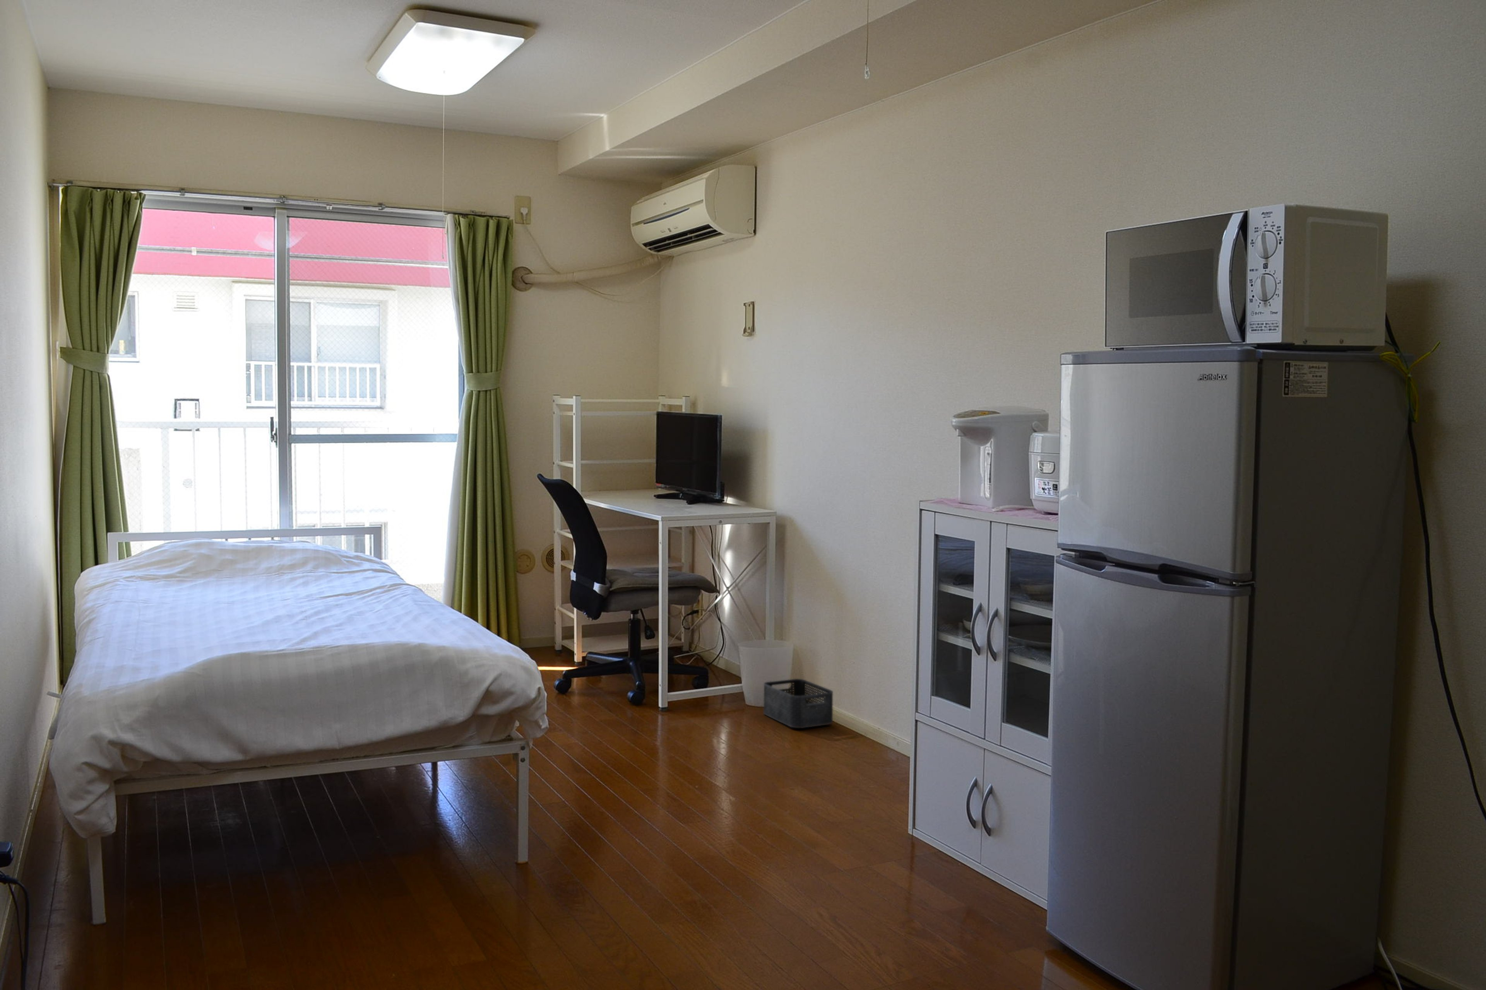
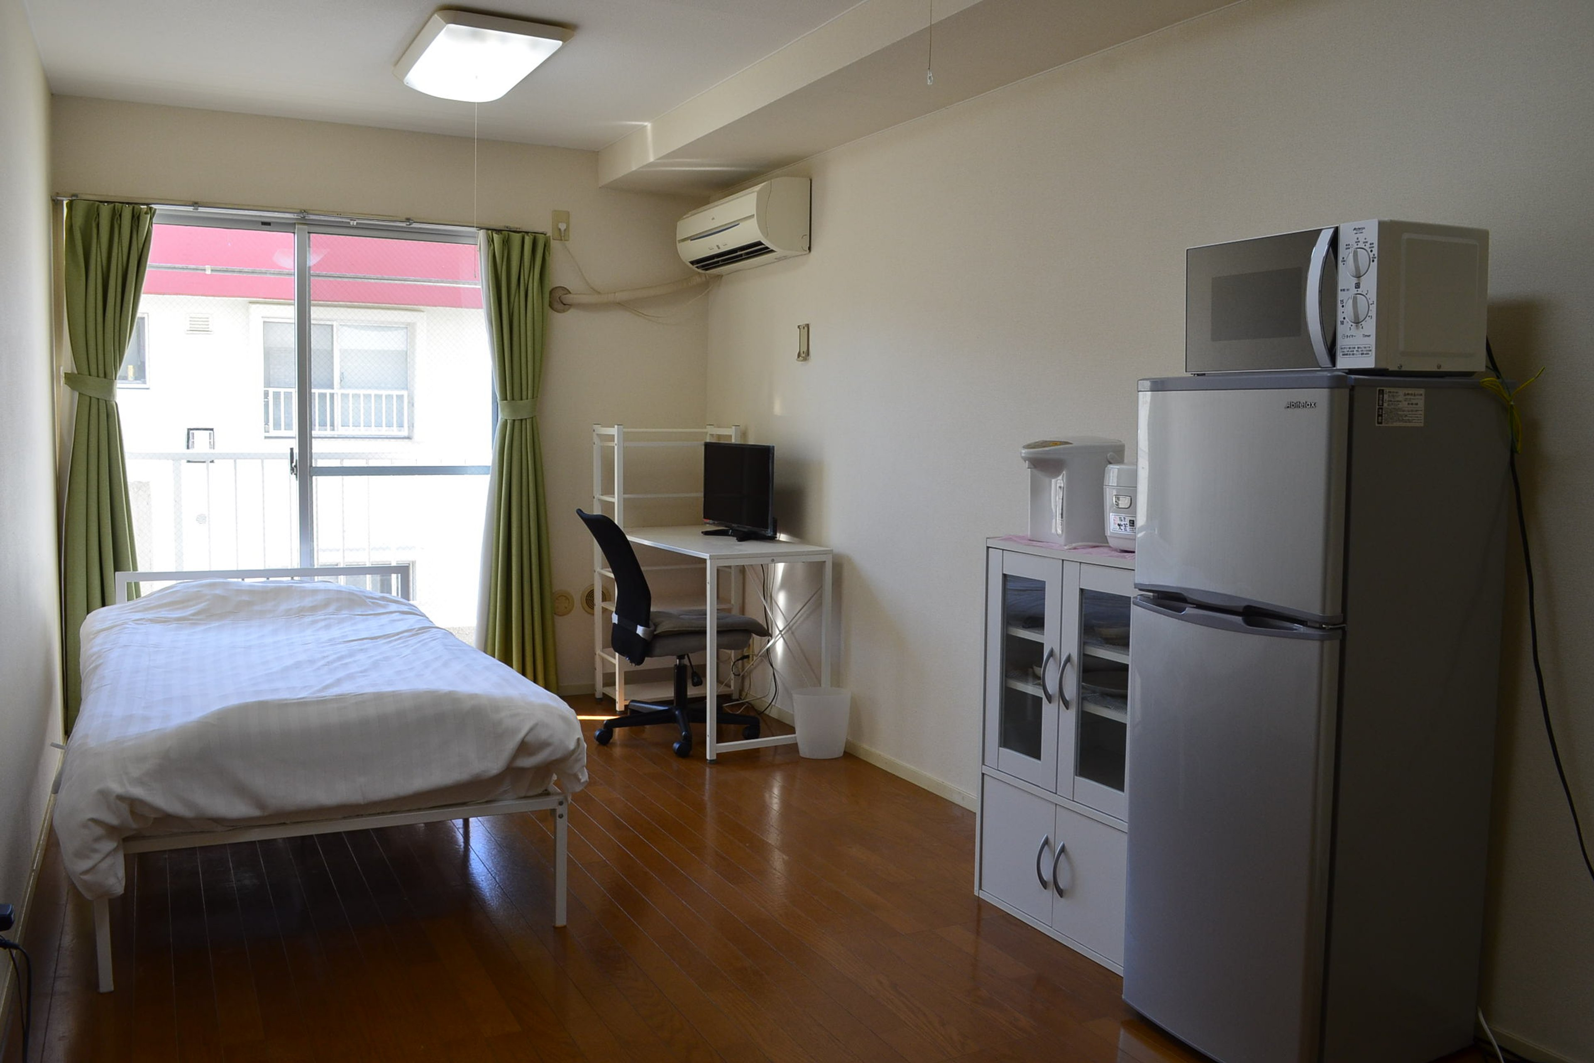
- storage bin (797, 703)
